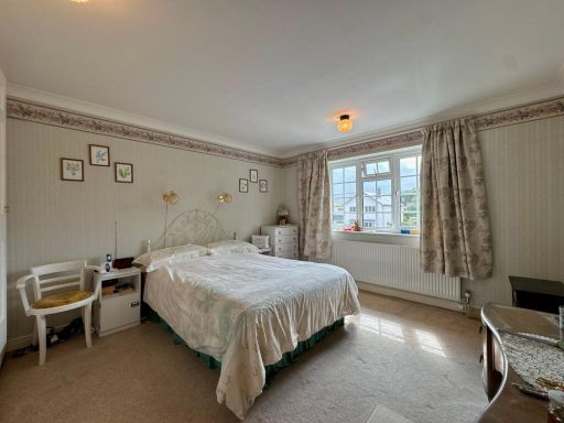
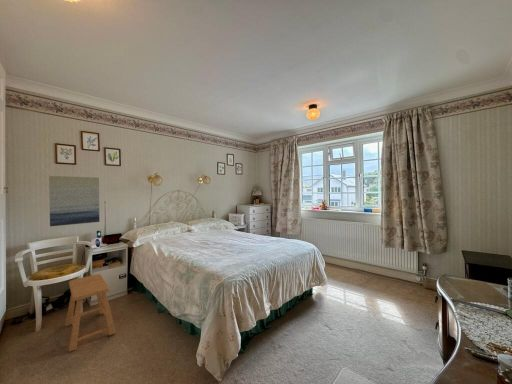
+ wall art (75, 200)
+ stool (89, 310)
